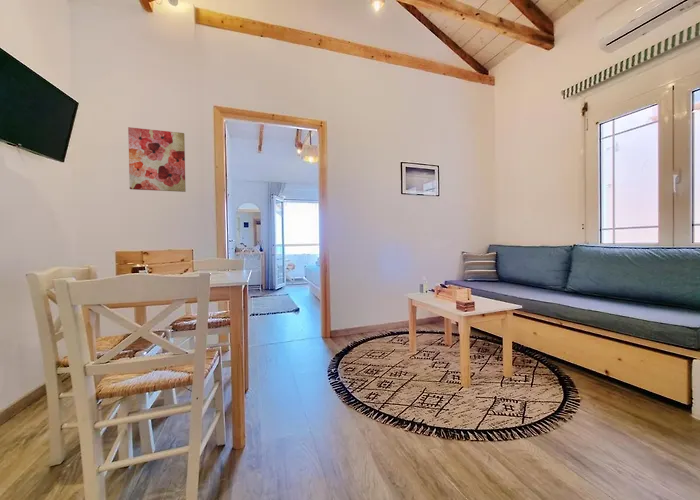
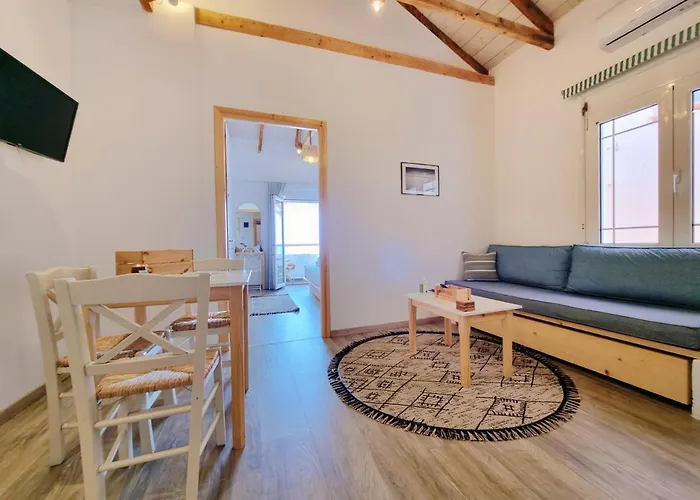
- wall art (157, 160)
